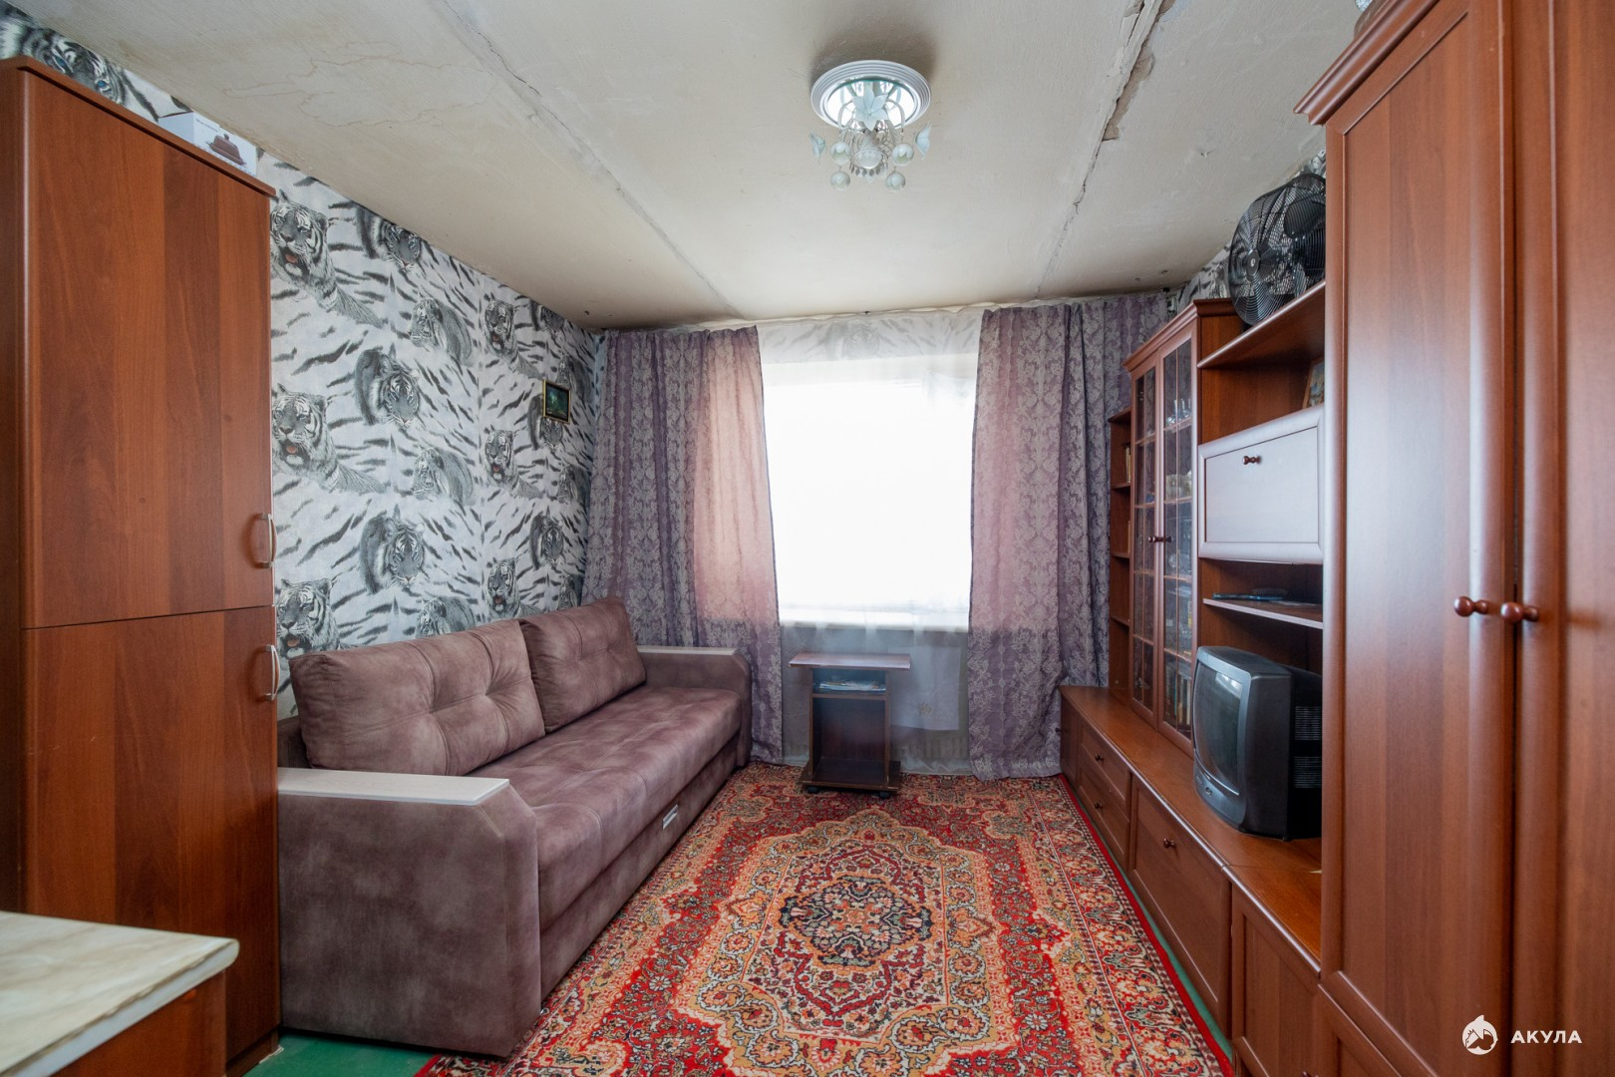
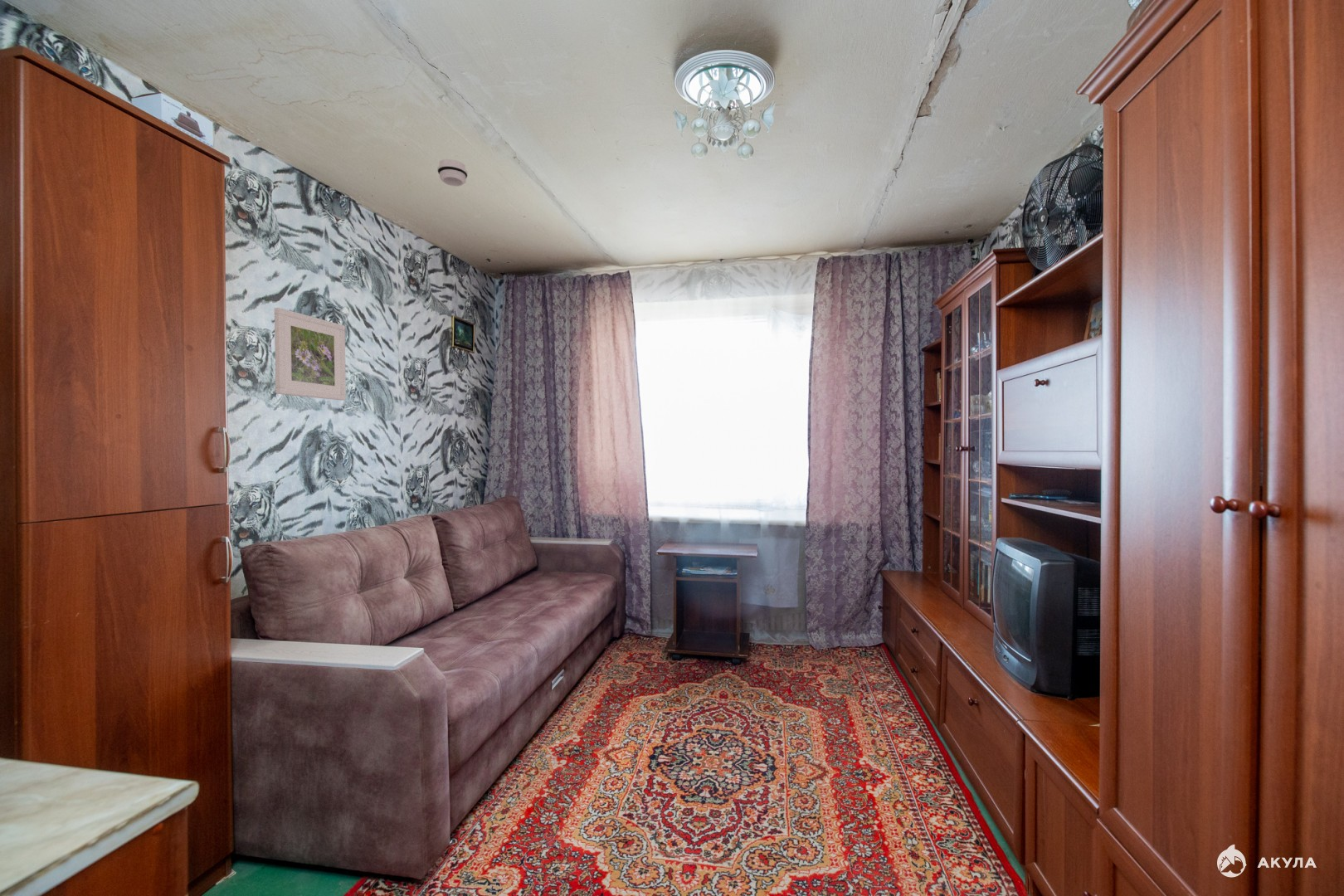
+ smoke detector (452, 173)
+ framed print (312, 357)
